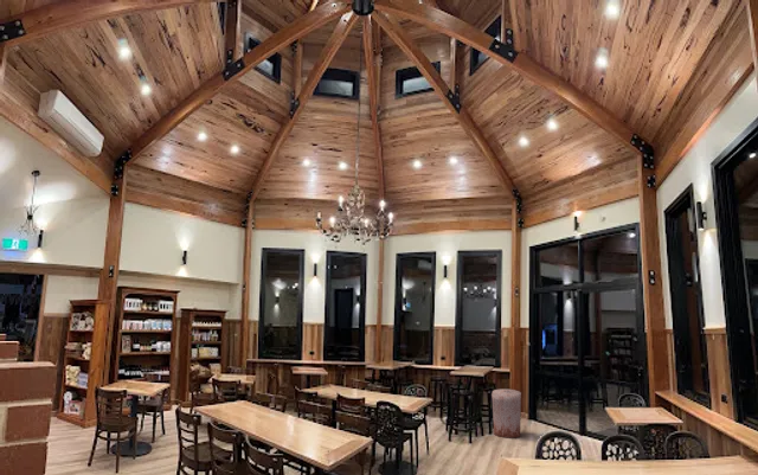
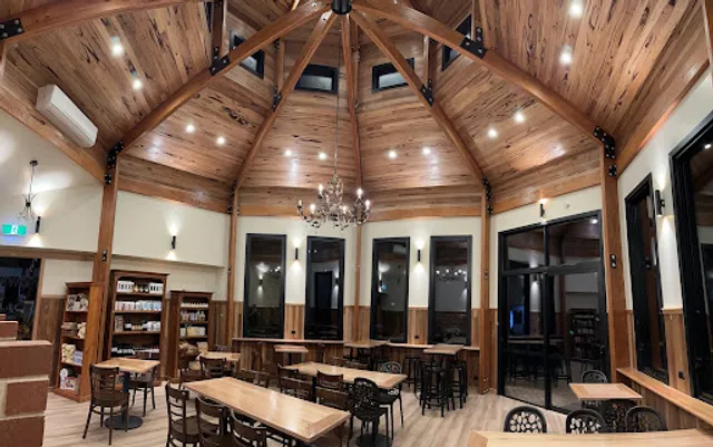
- trash can (506, 412)
